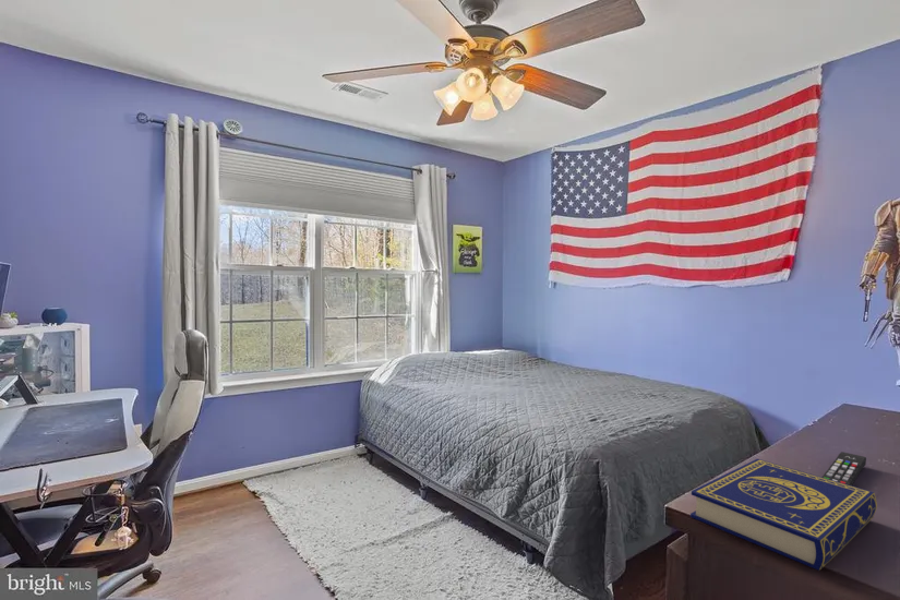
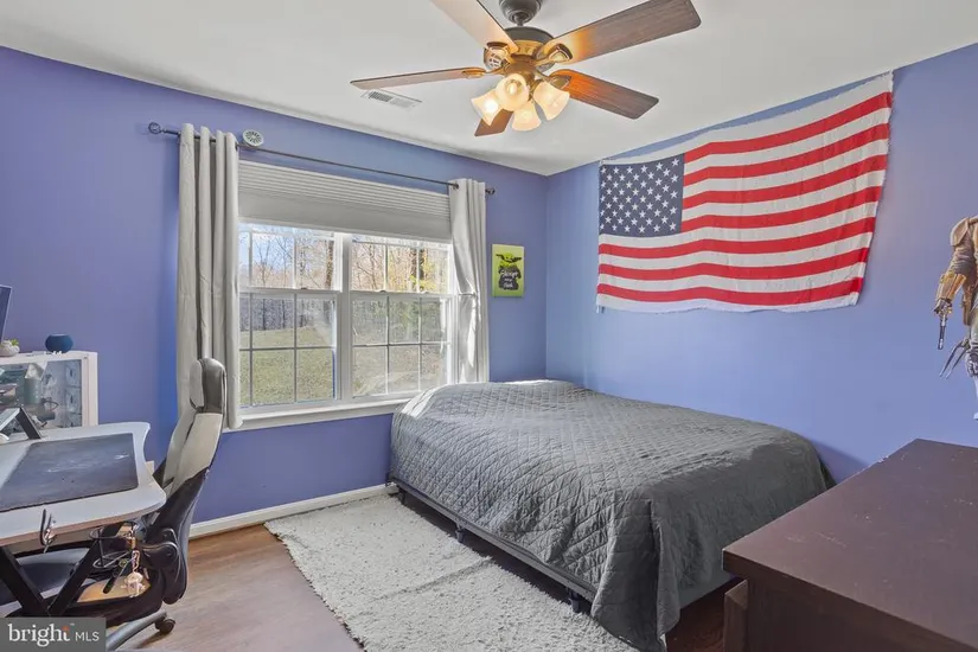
- remote control (843, 470)
- book (785, 504)
